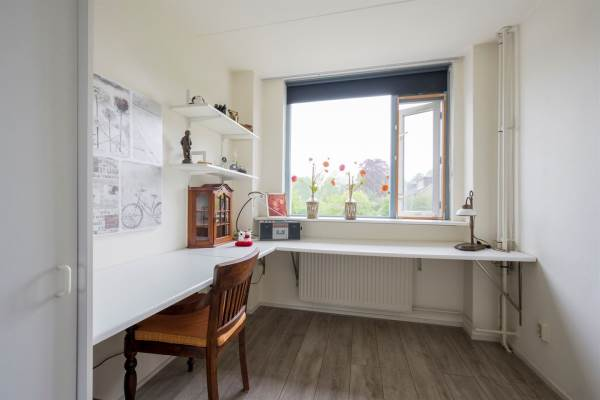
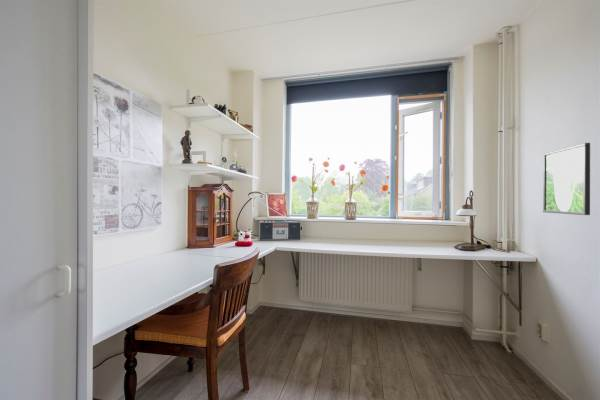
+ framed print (564, 181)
